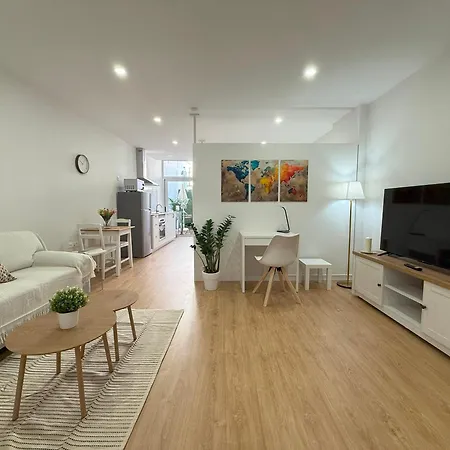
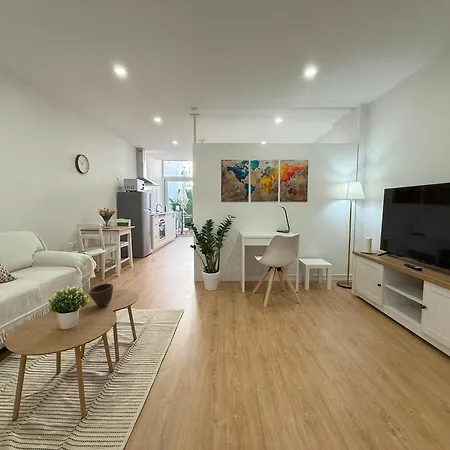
+ bowl (101, 295)
